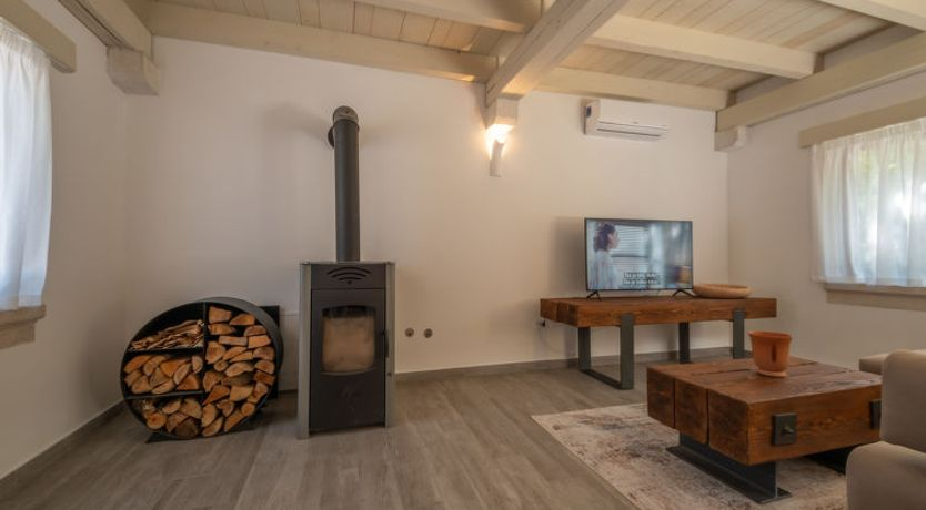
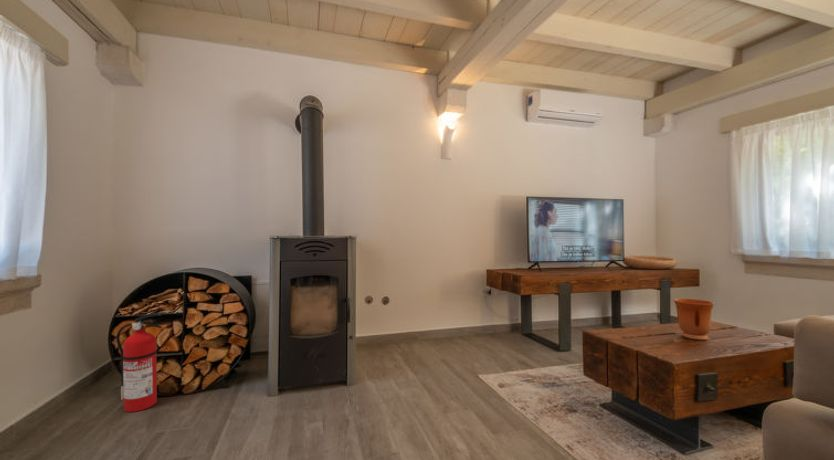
+ fire extinguisher (139, 359)
